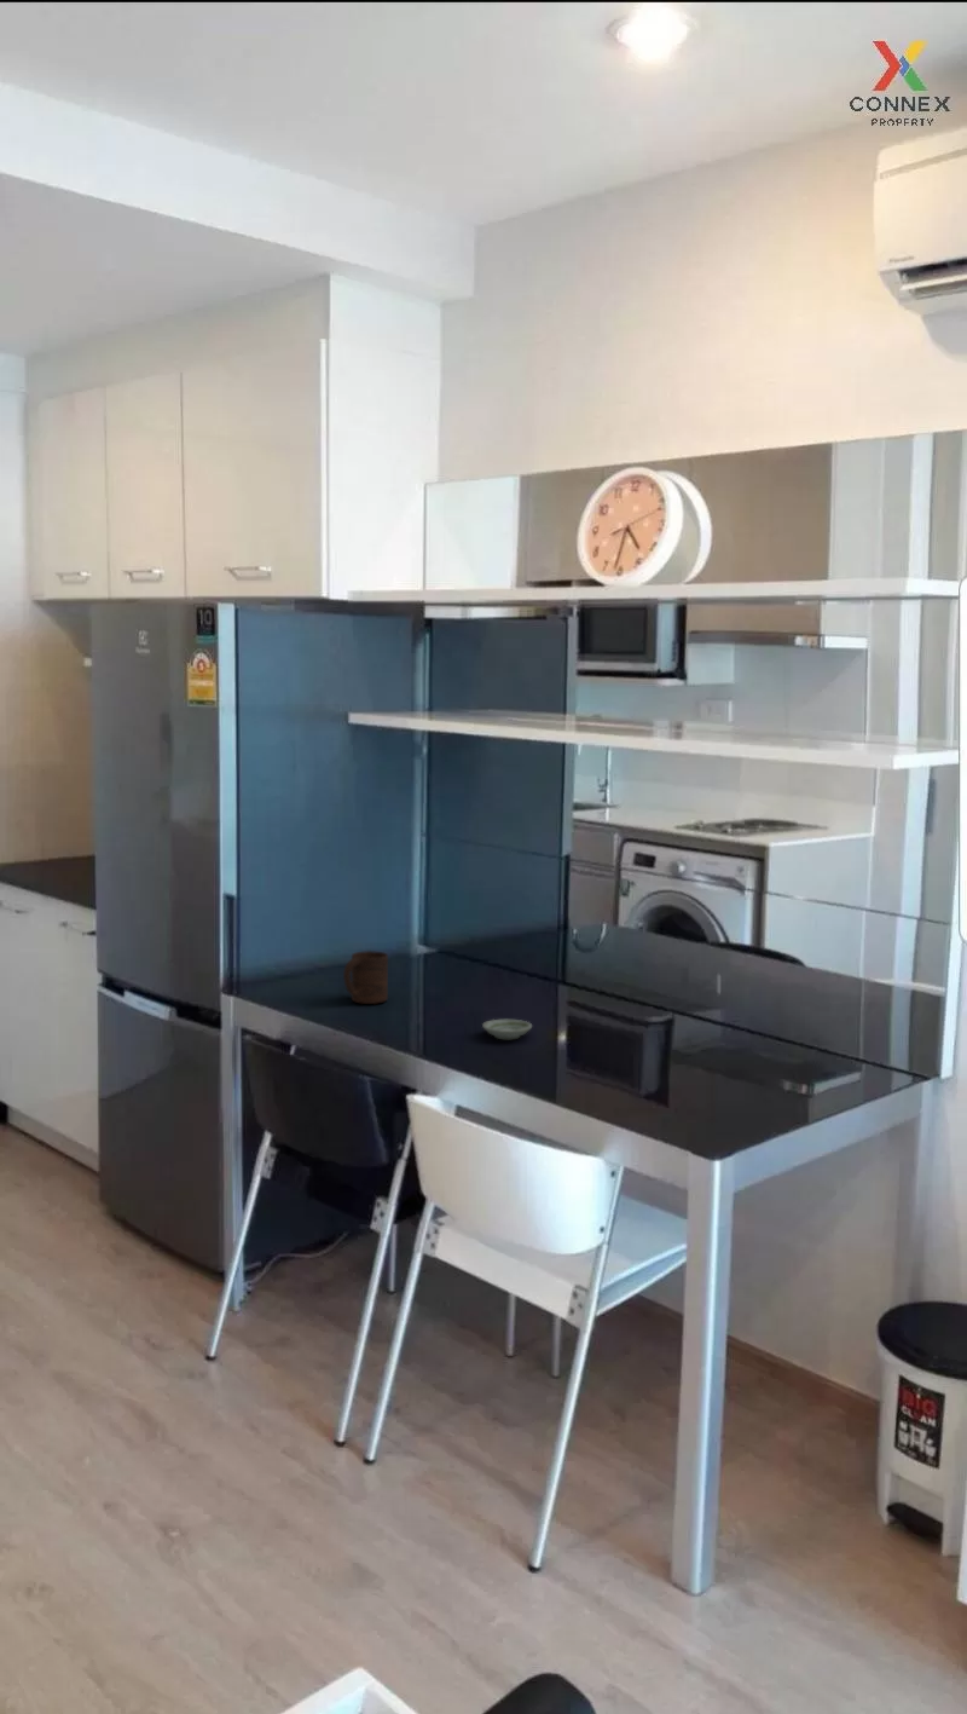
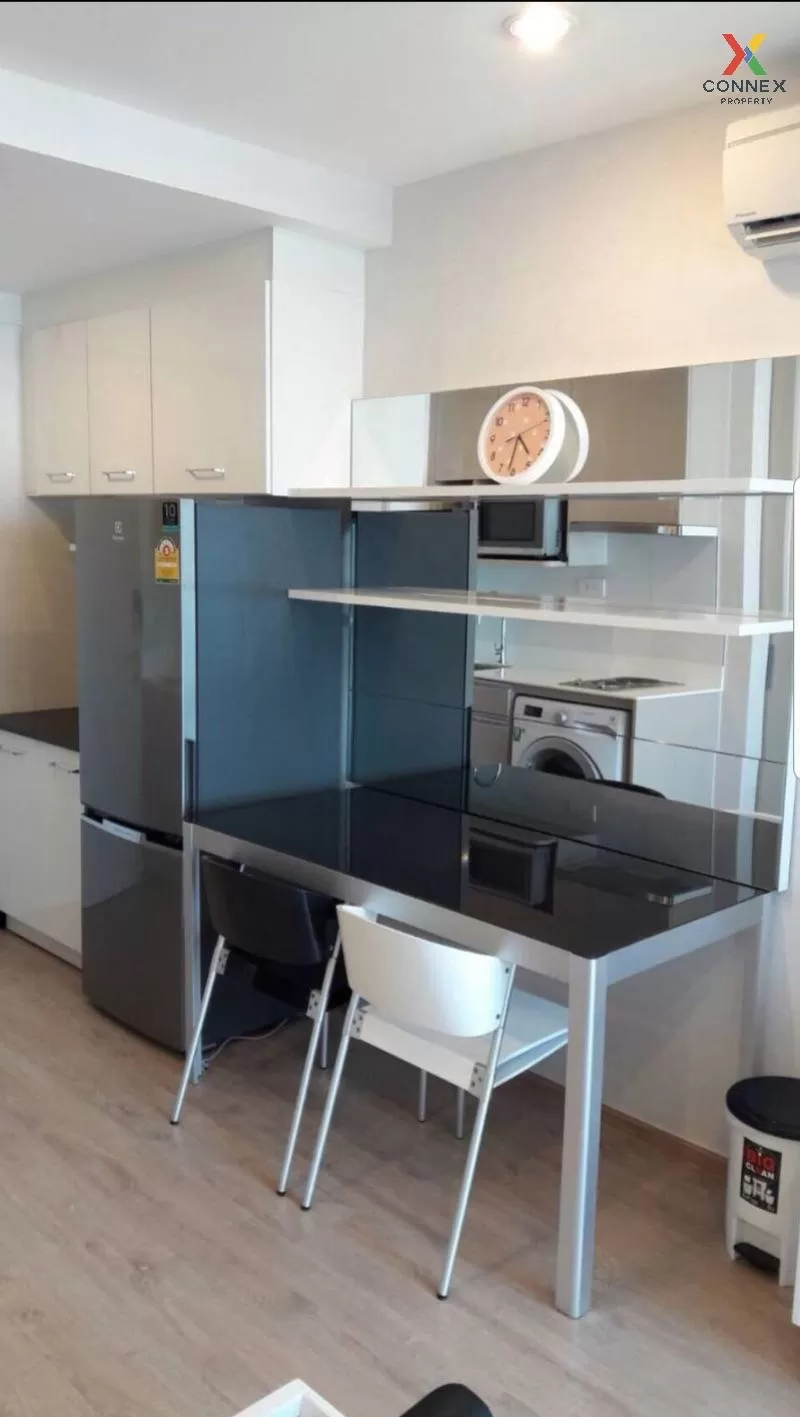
- saucer (506, 1029)
- cup (366, 979)
